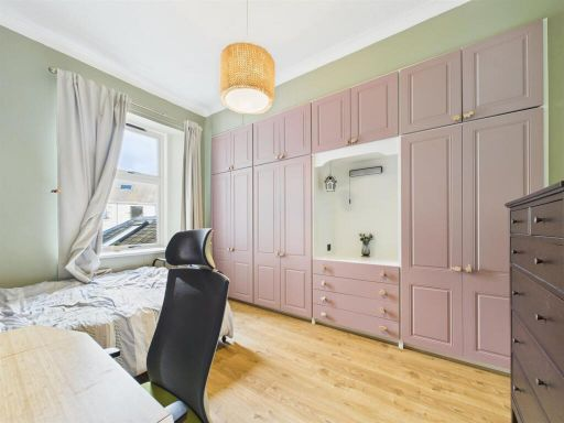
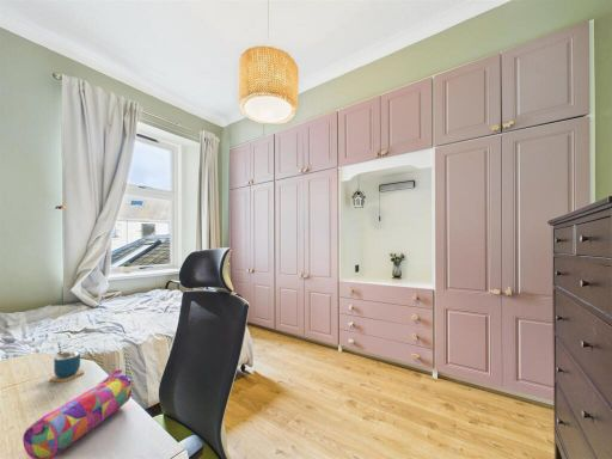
+ pencil case (85, 409)
+ cup (67, 359)
